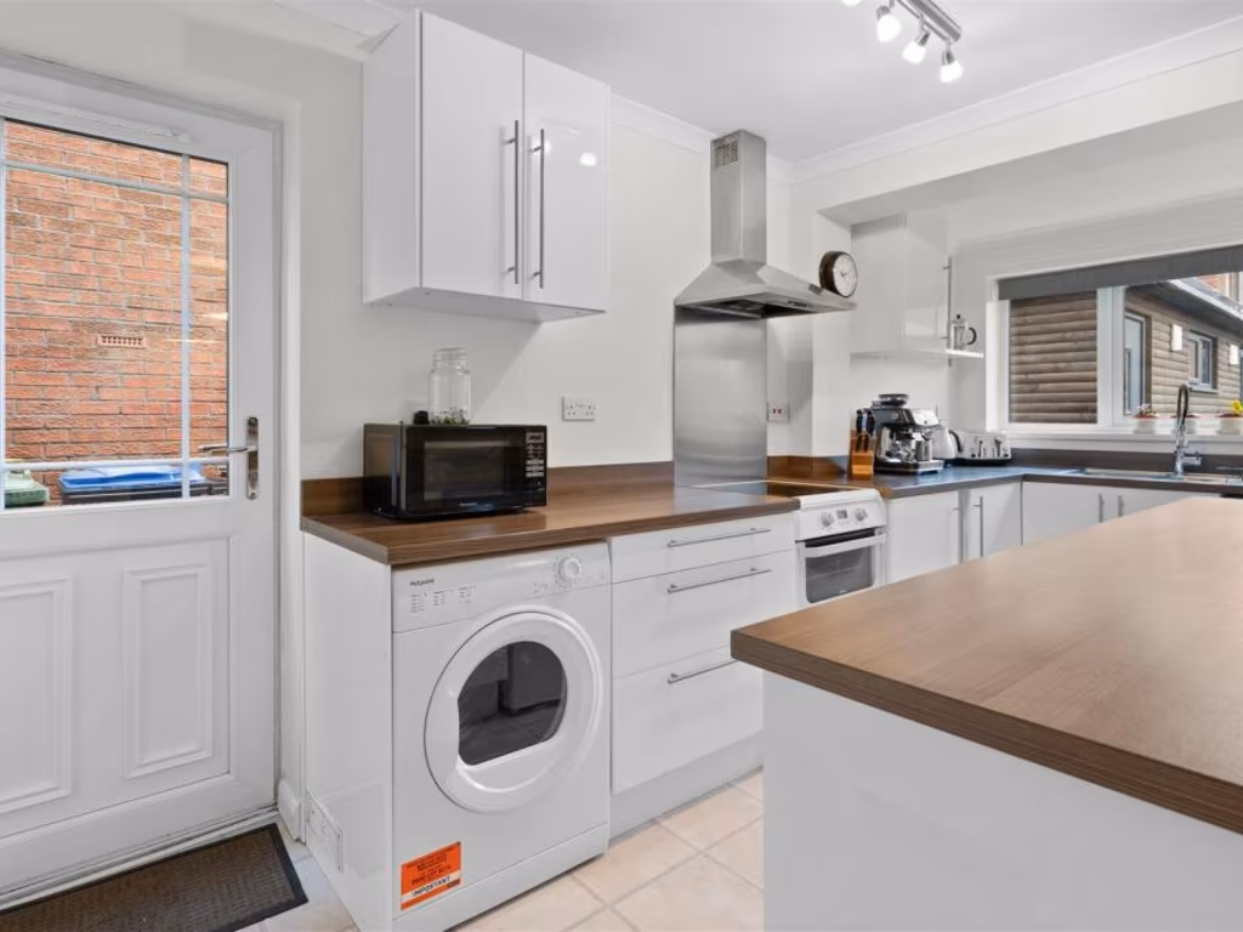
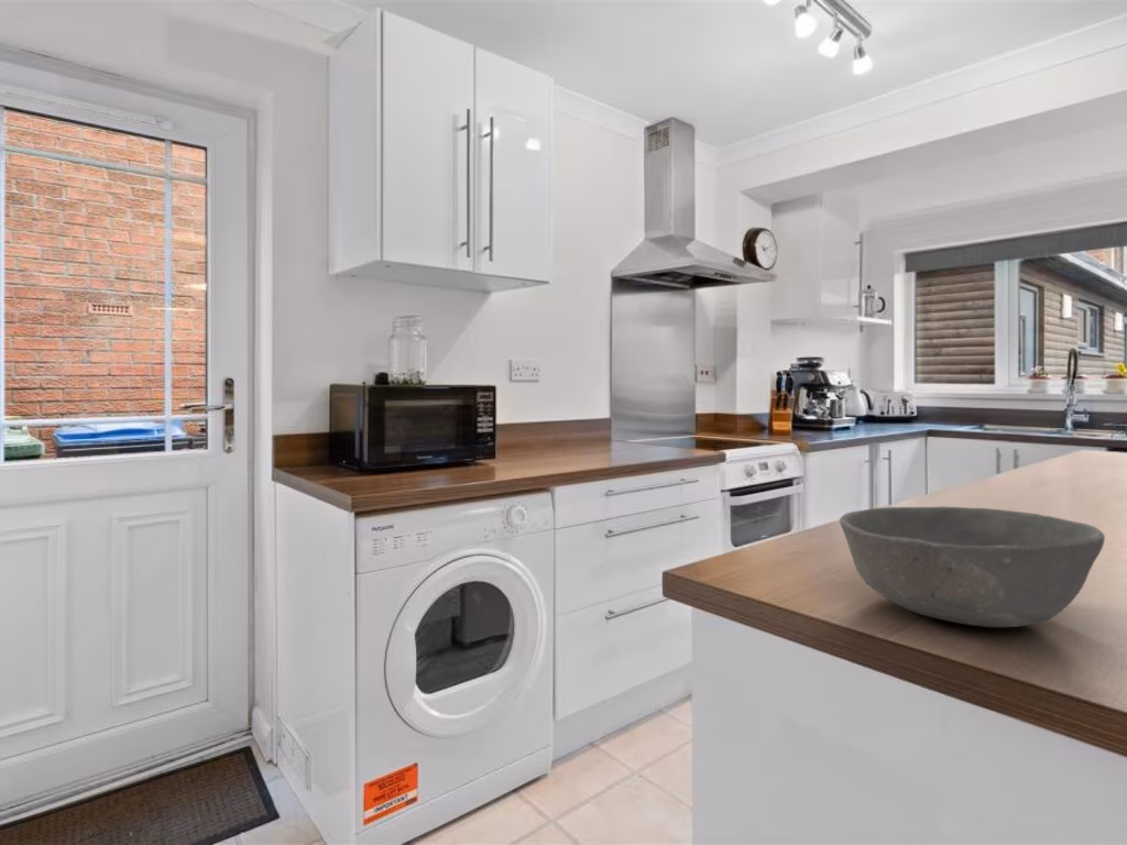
+ bowl (959, 566)
